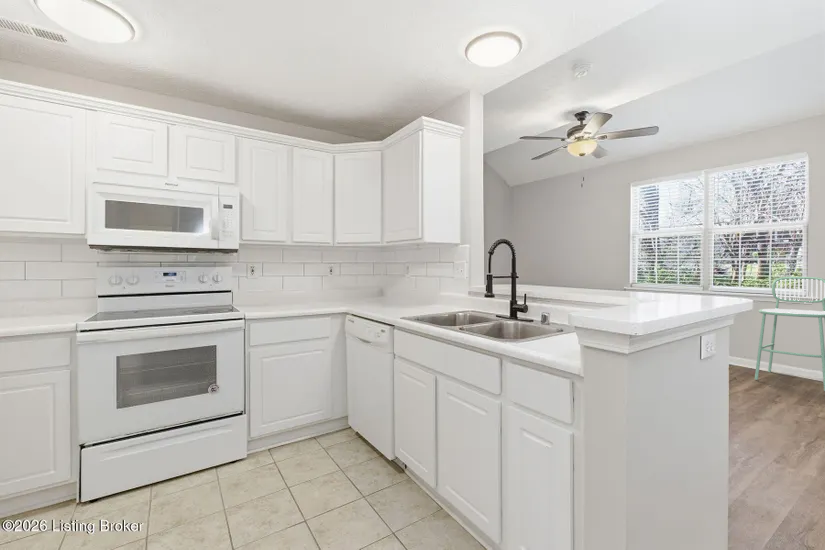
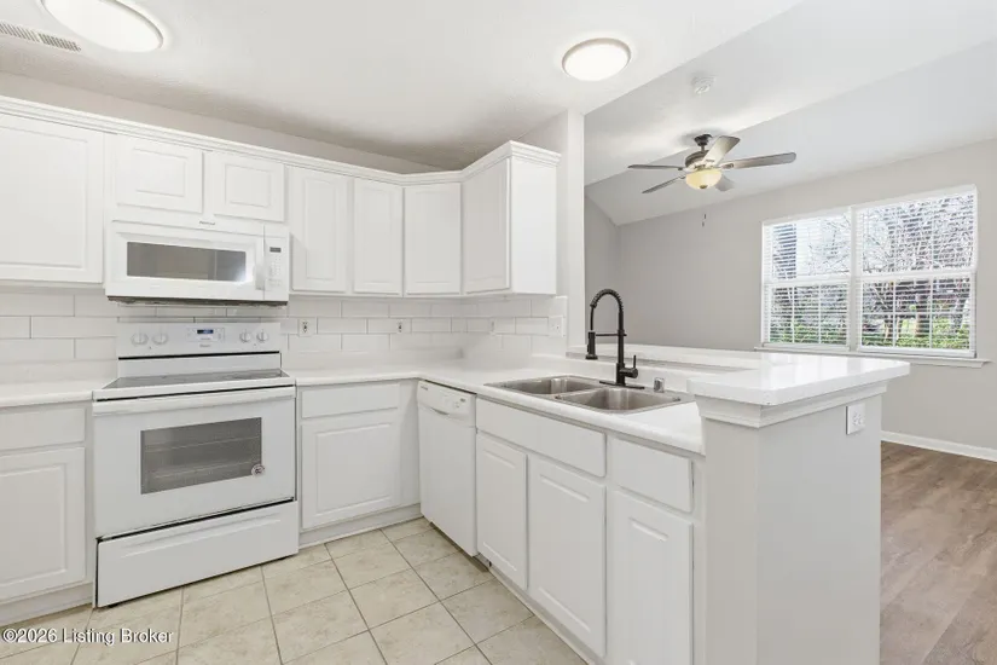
- bar stool (795, 316)
